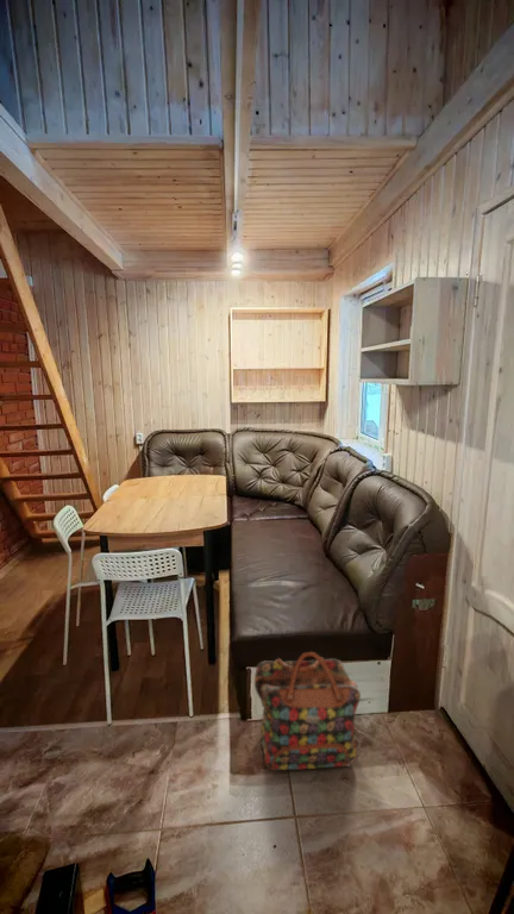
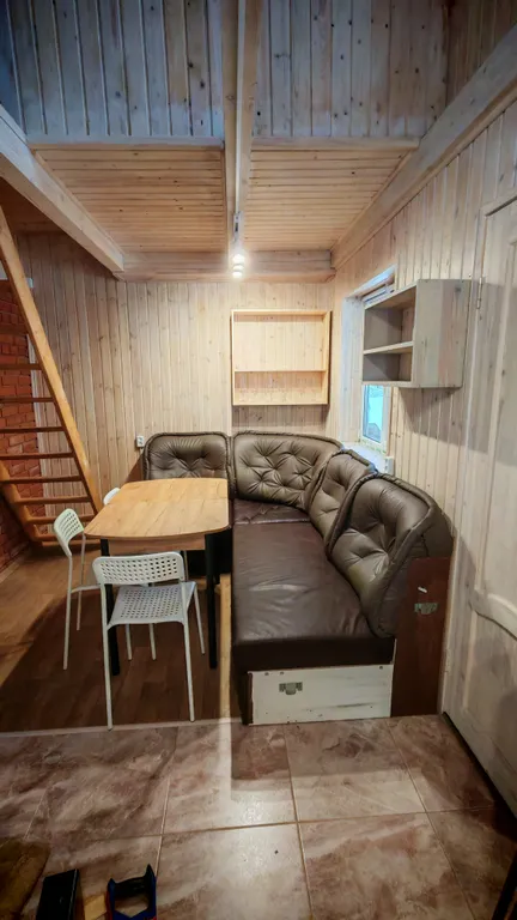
- backpack (305, 701)
